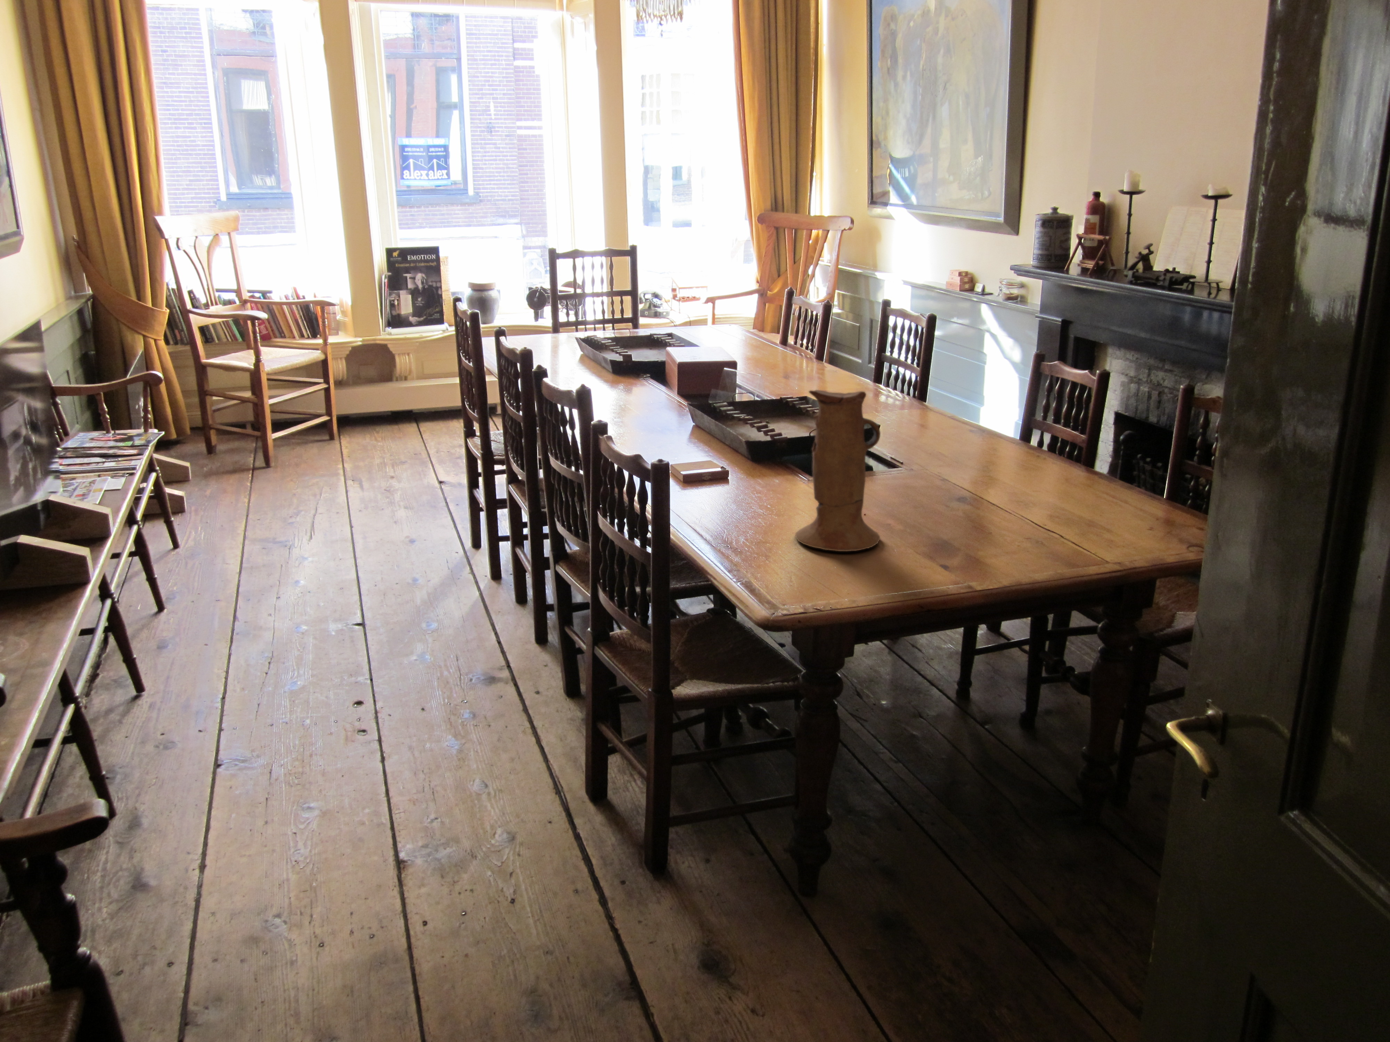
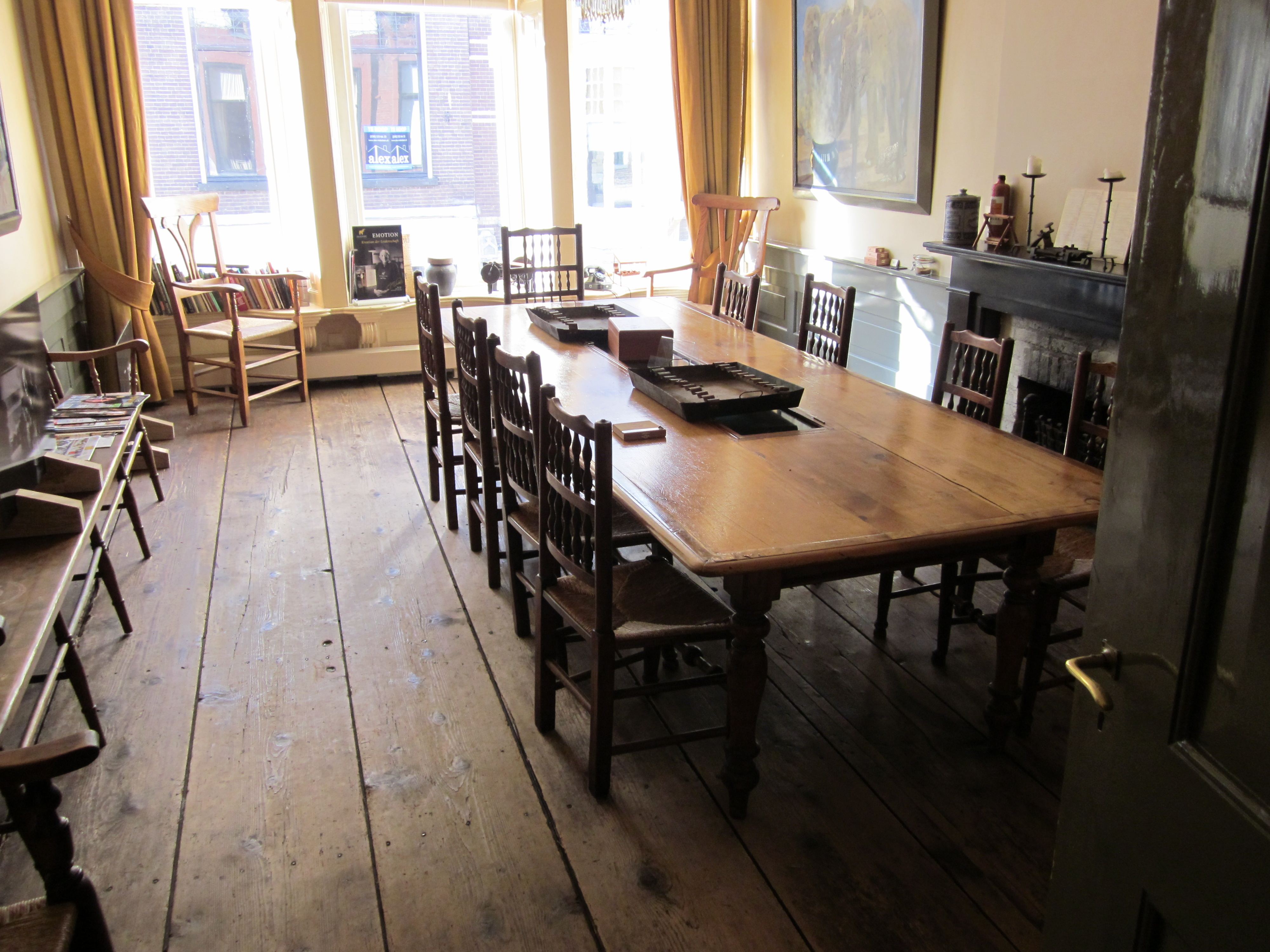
- ceramic pitcher (839, 466)
